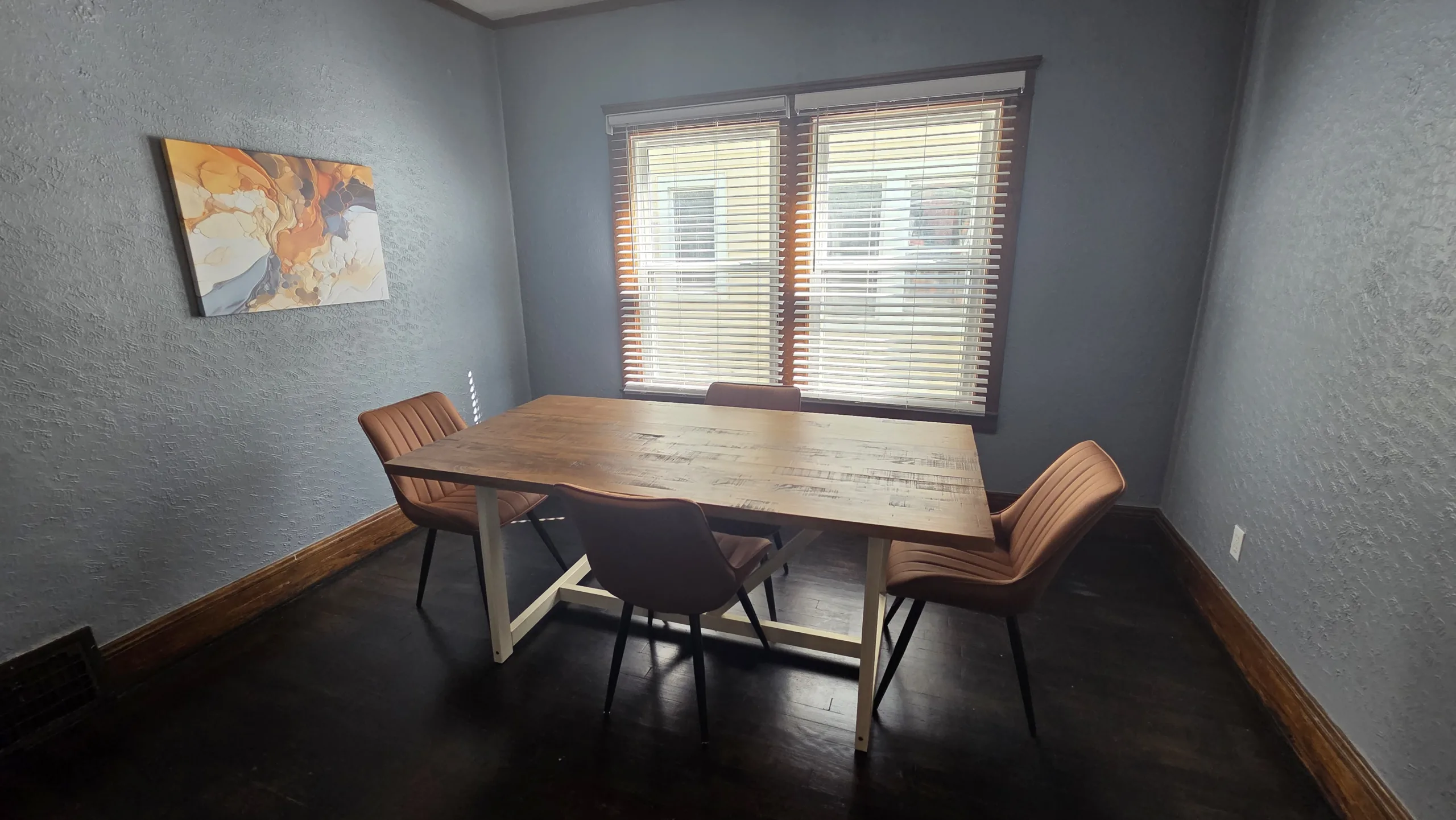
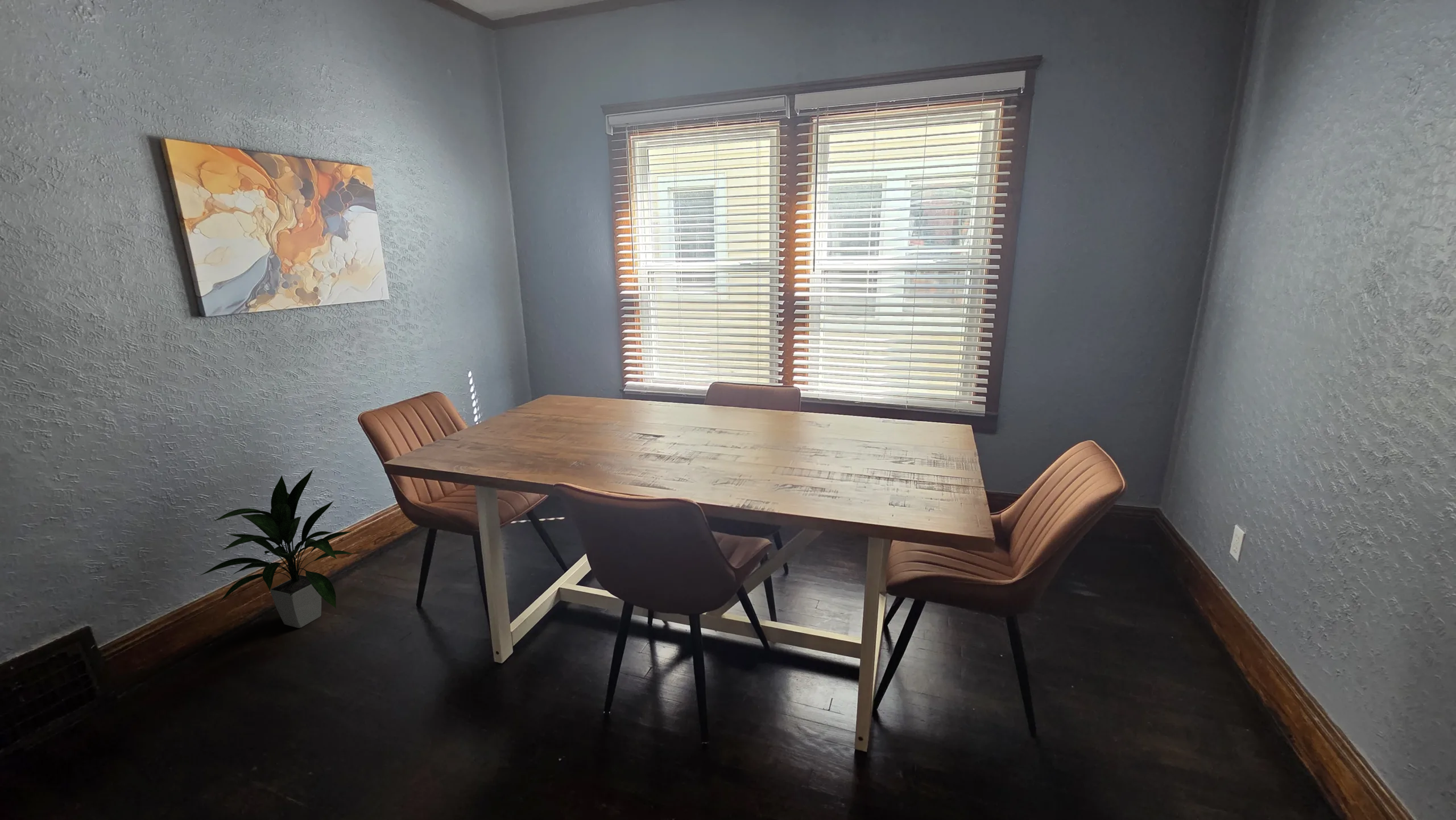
+ indoor plant (289, 554)
